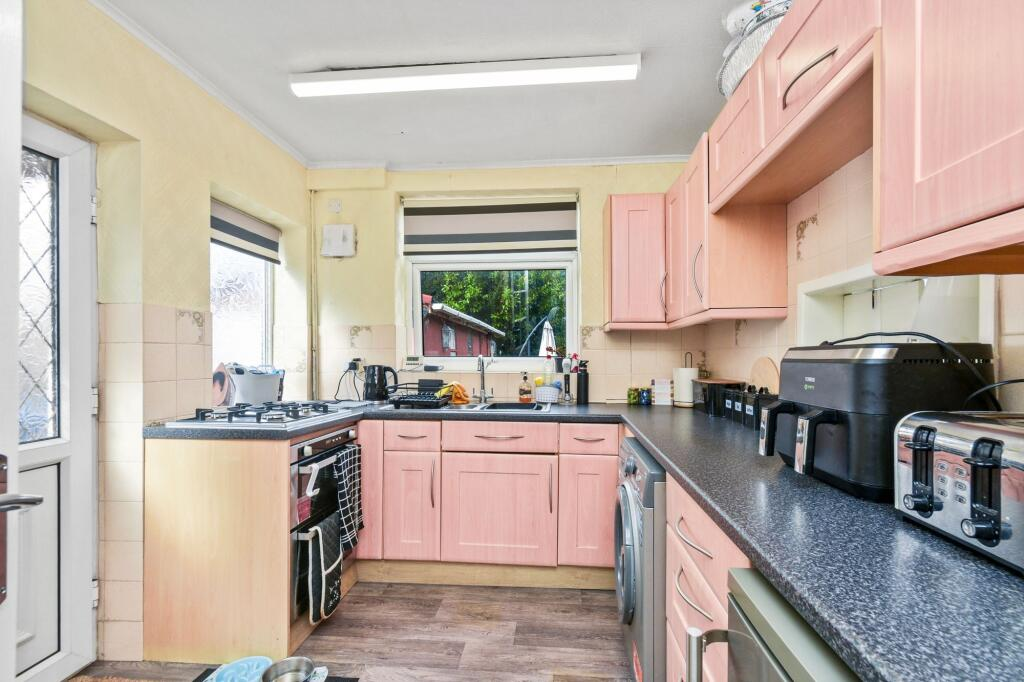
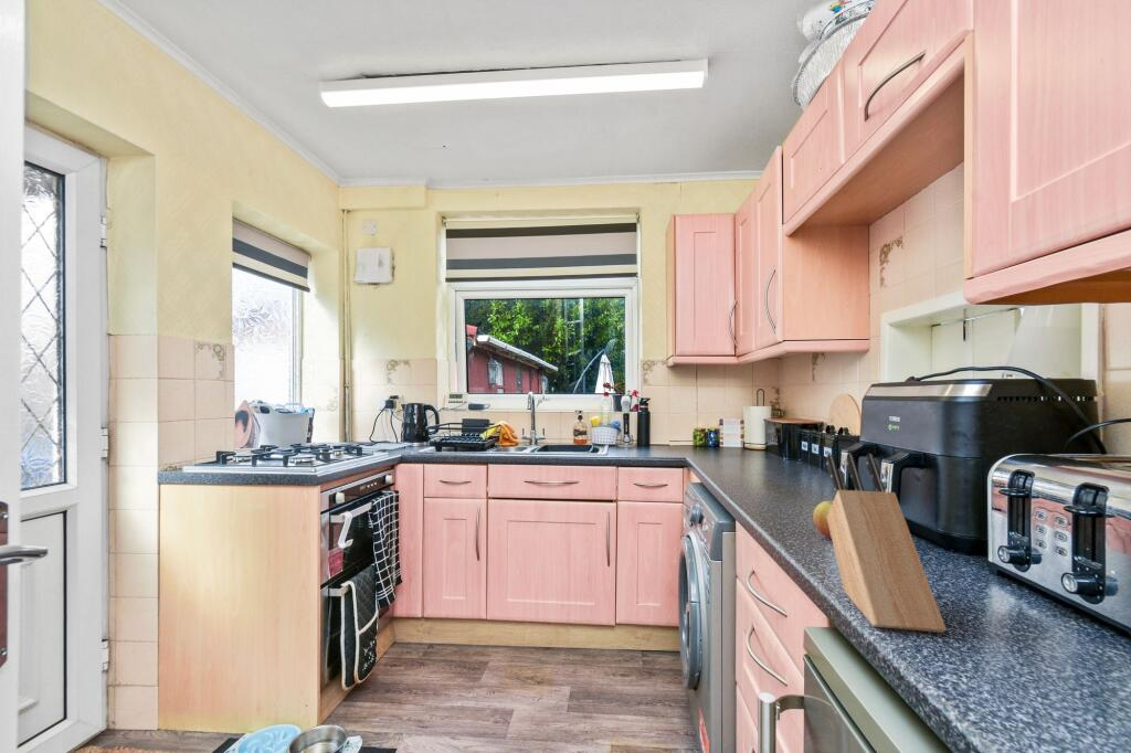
+ apple (827, 521)
+ knife block (873, 528)
